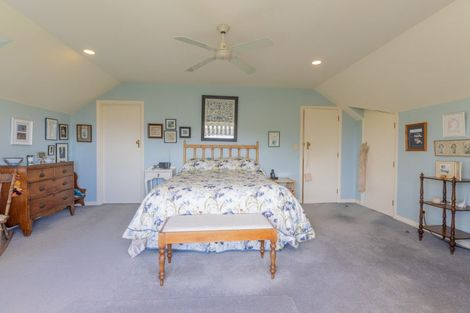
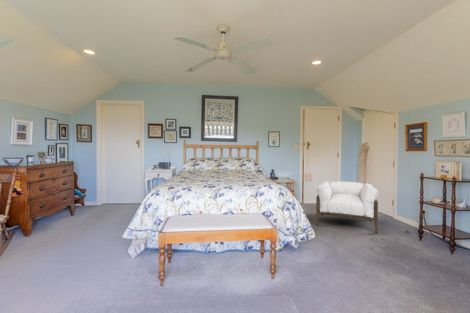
+ armchair (345, 203)
